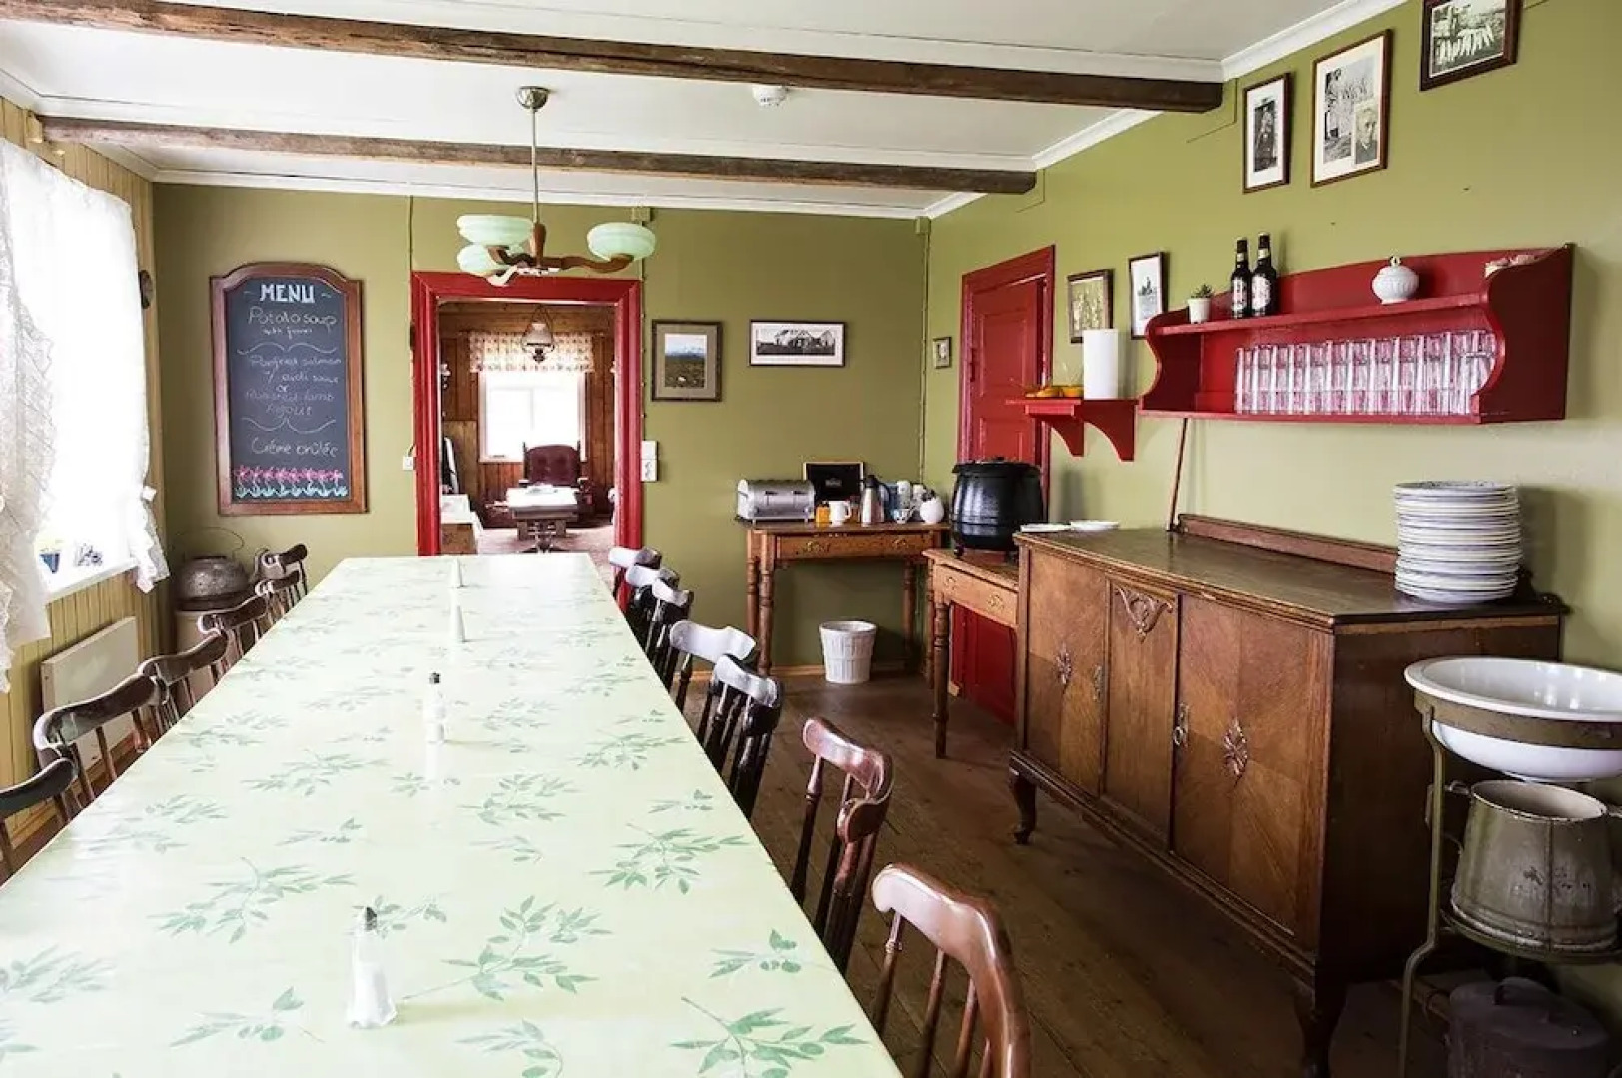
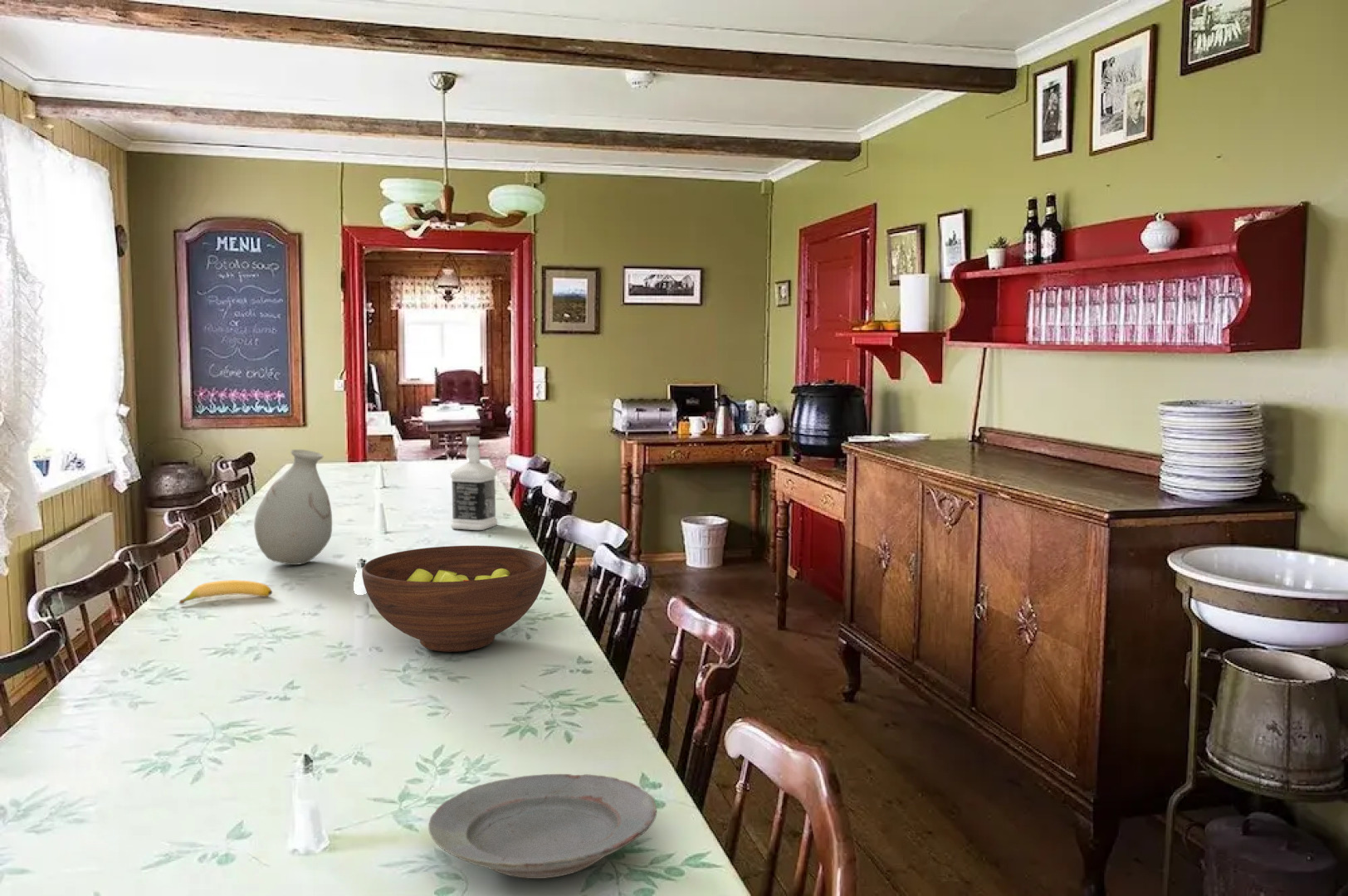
+ bottle (473, 481)
+ plate (545, 830)
+ fruit bowl (457, 603)
+ banana (228, 590)
+ vase (293, 506)
